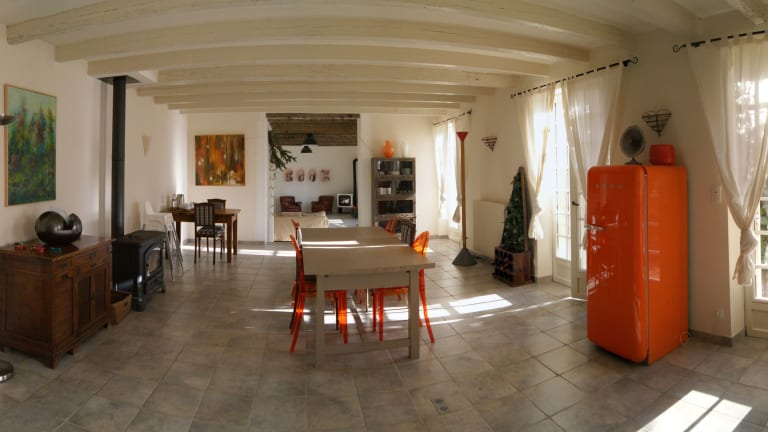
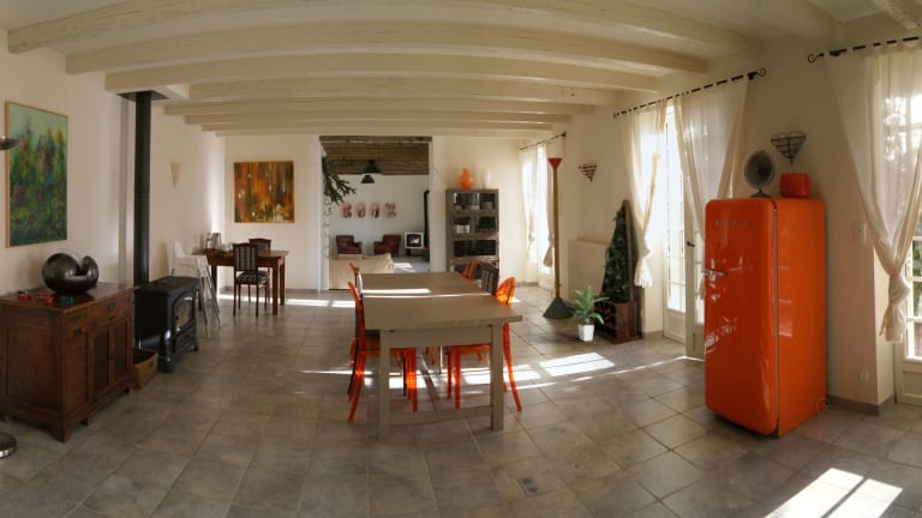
+ indoor plant (583, 312)
